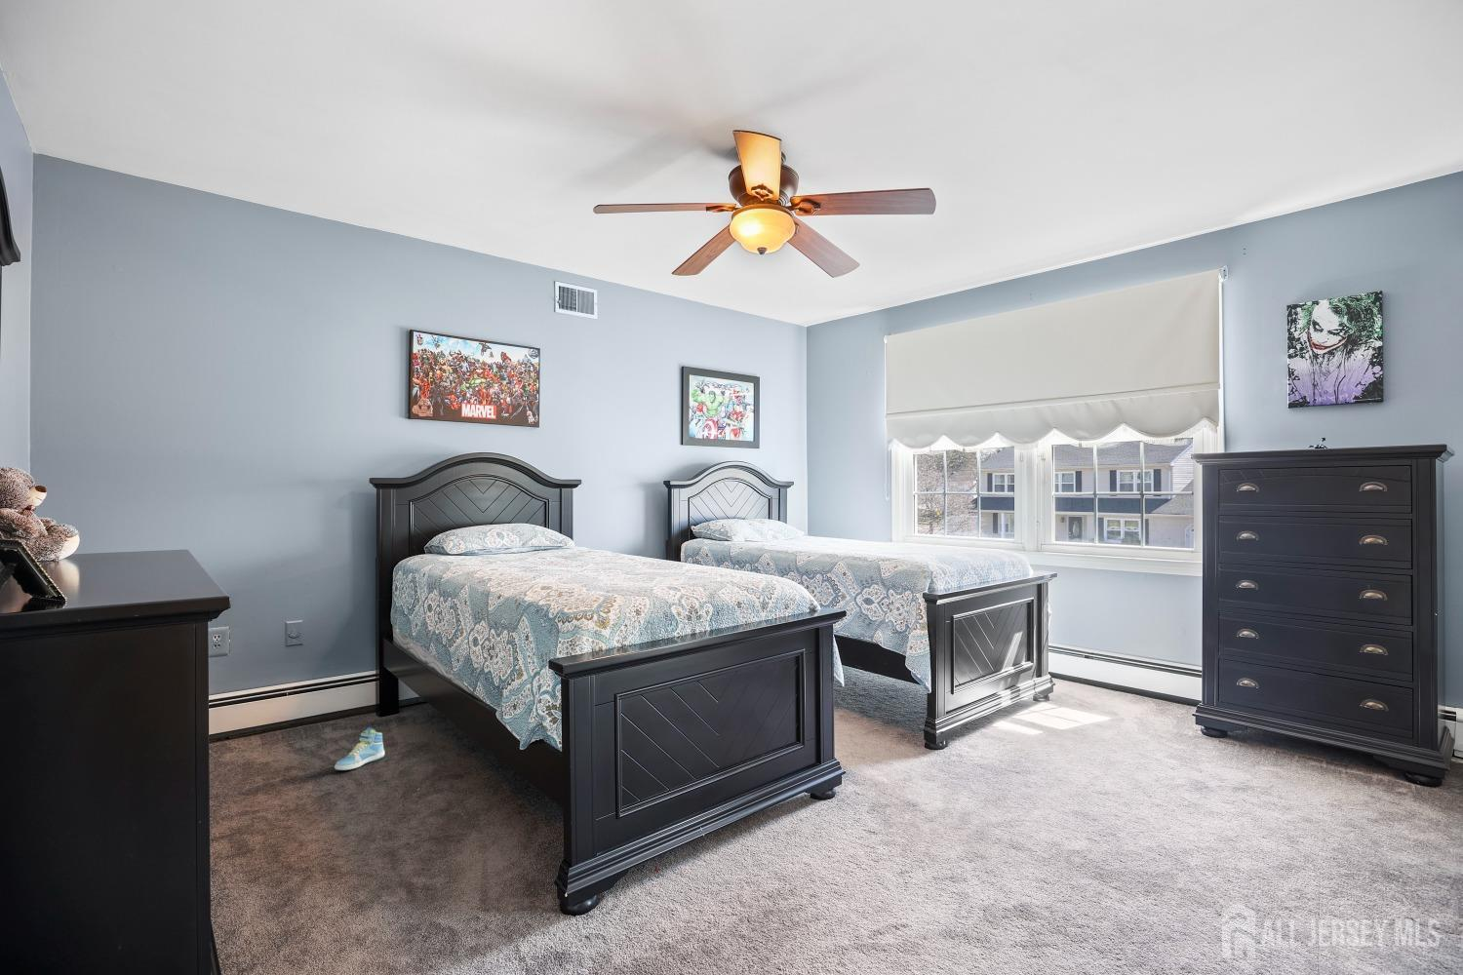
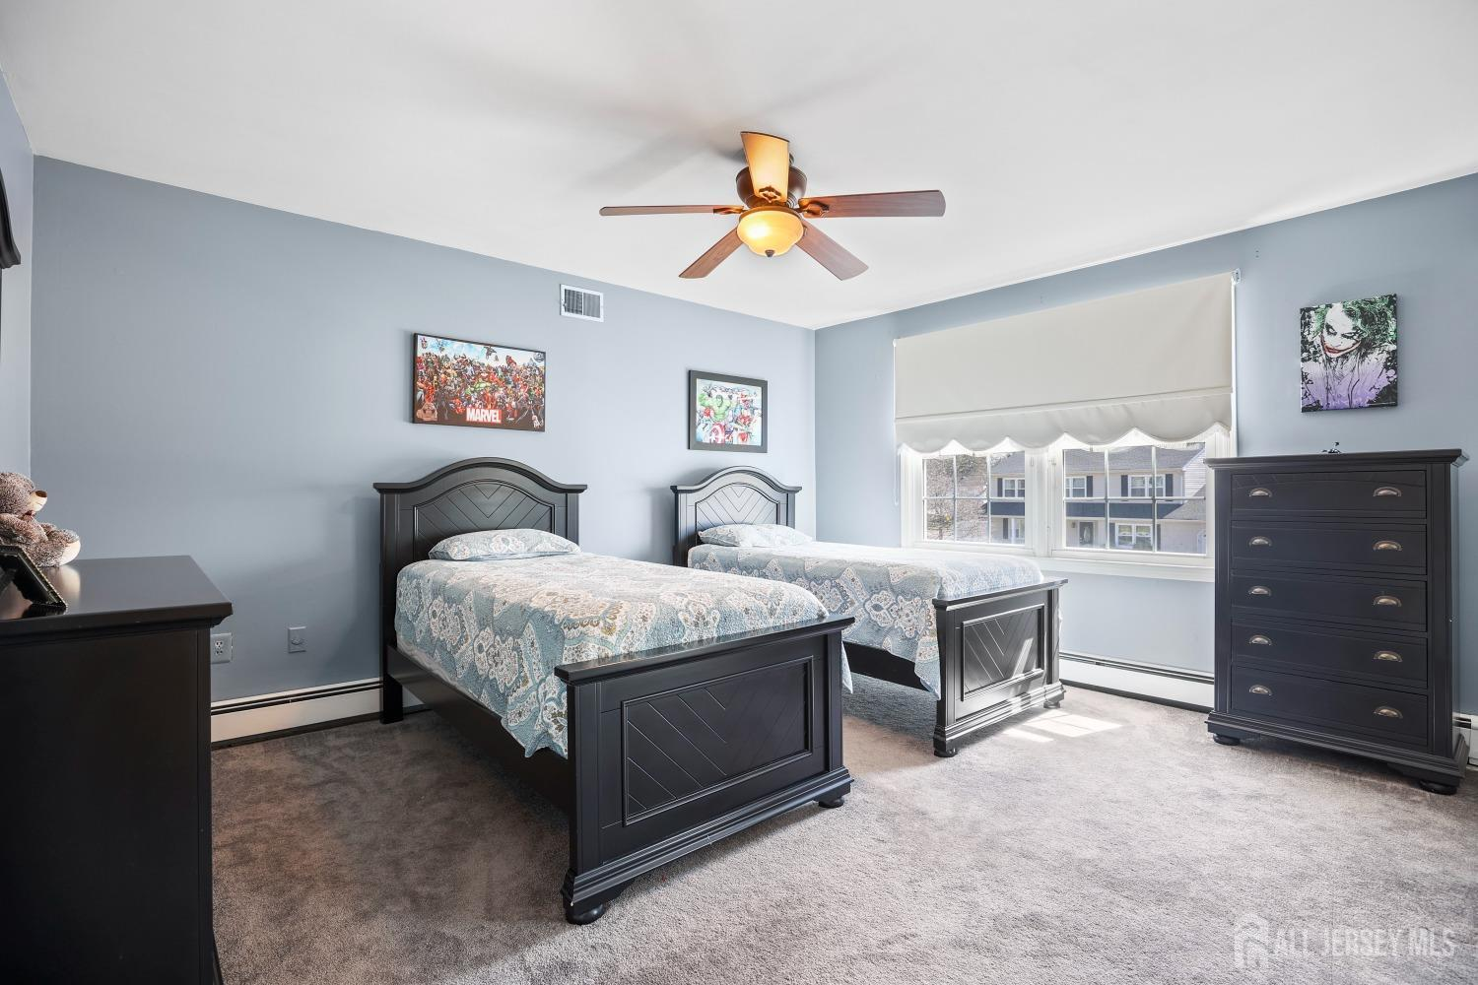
- sneaker (359, 746)
